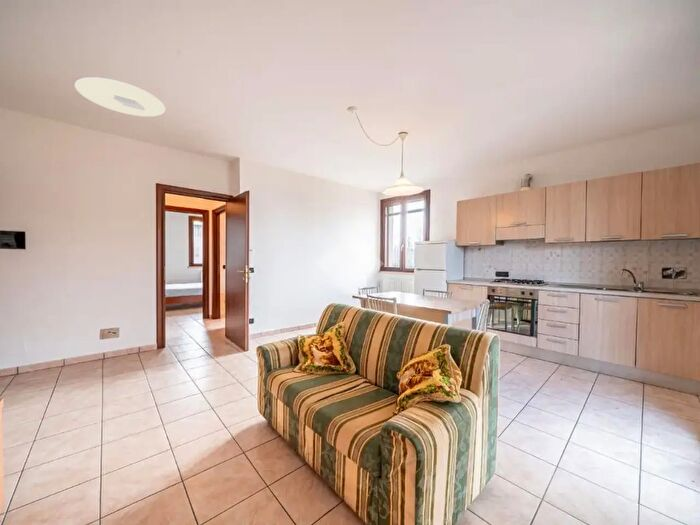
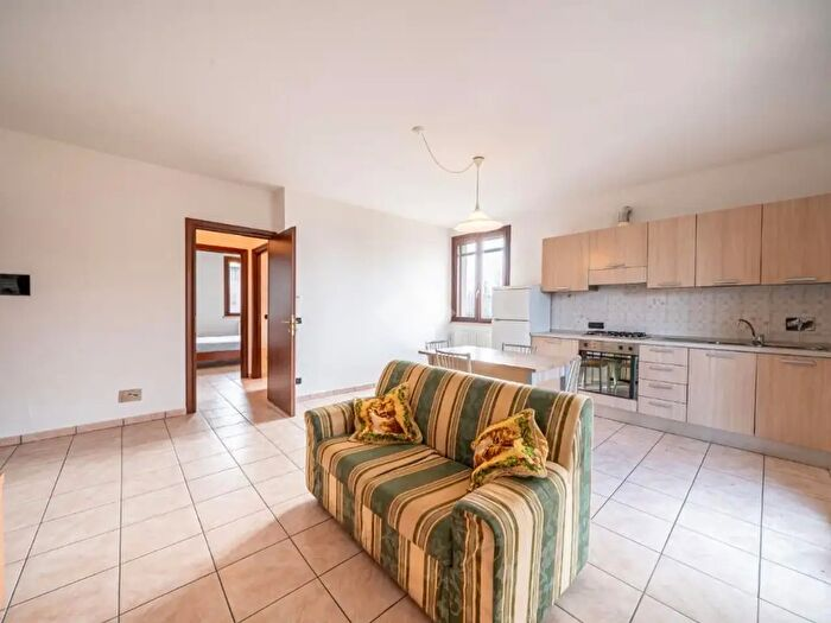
- ceiling light (123, 96)
